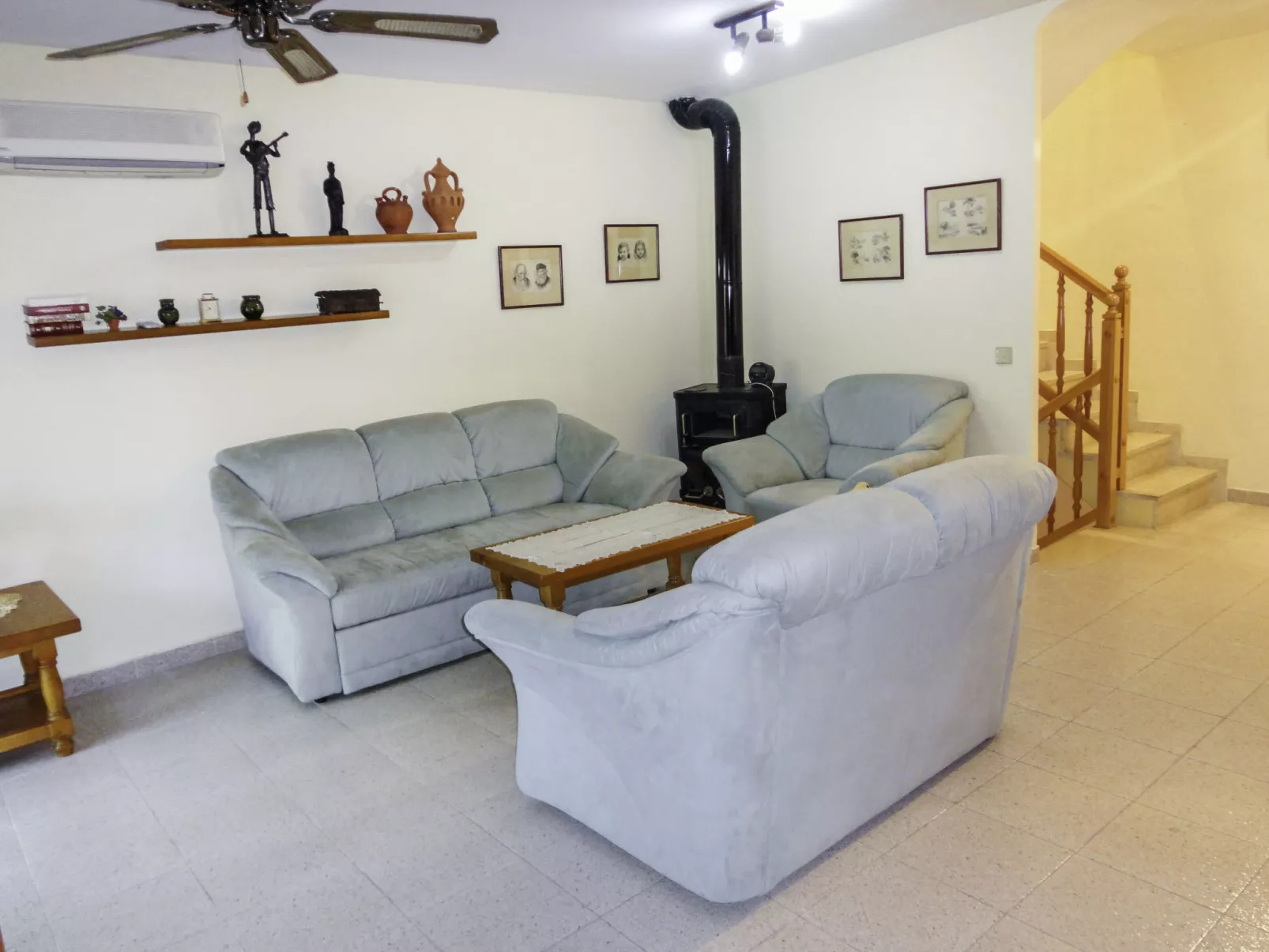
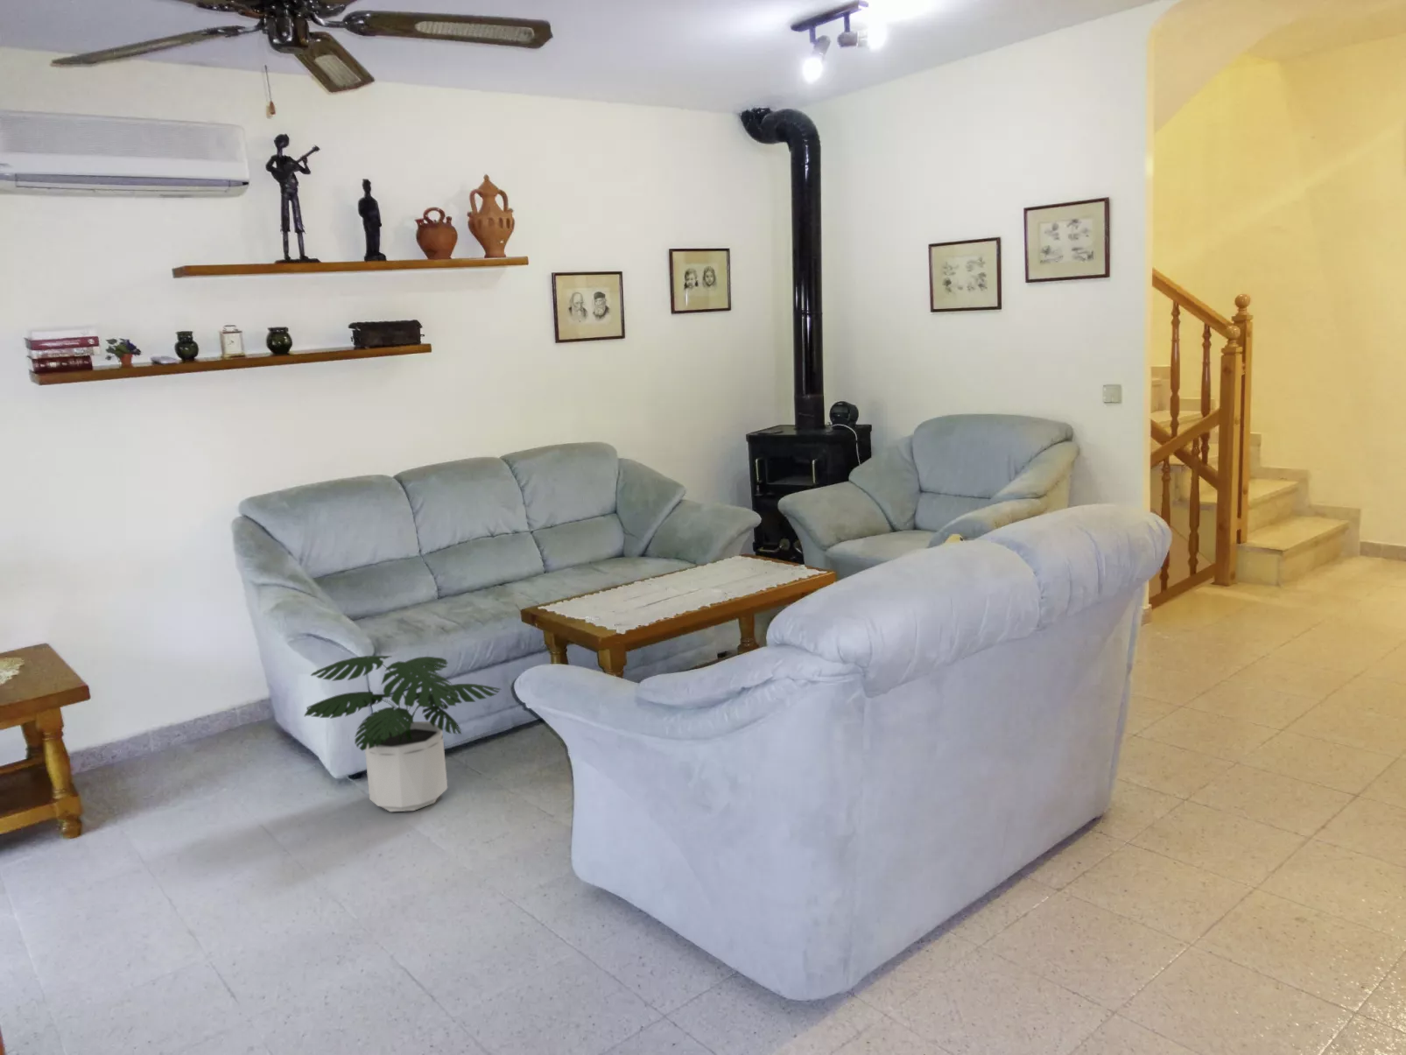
+ potted plant (408, 729)
